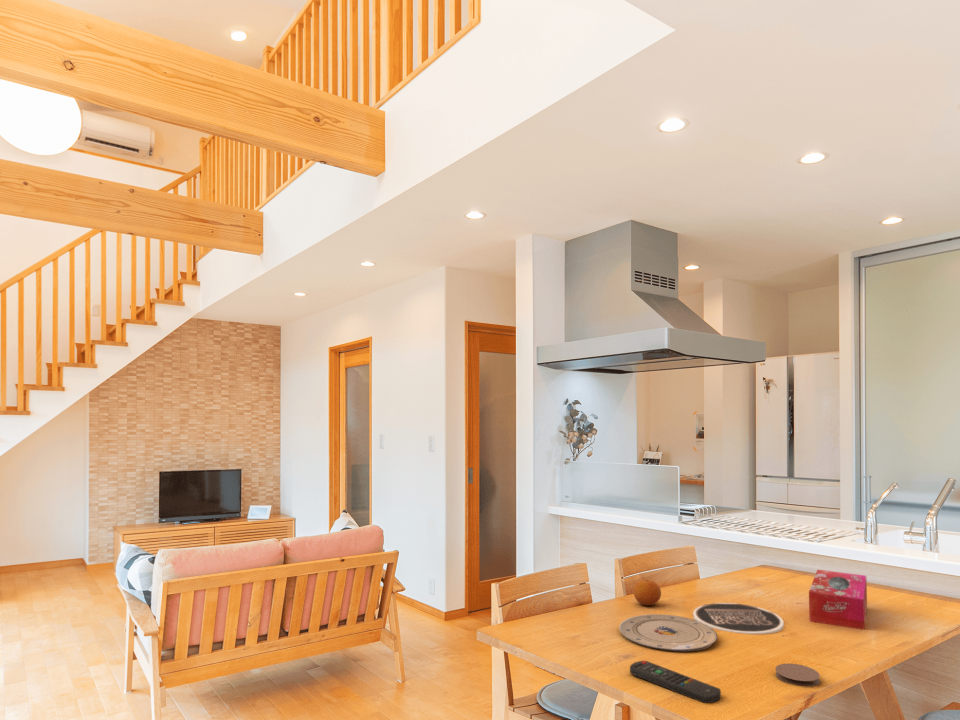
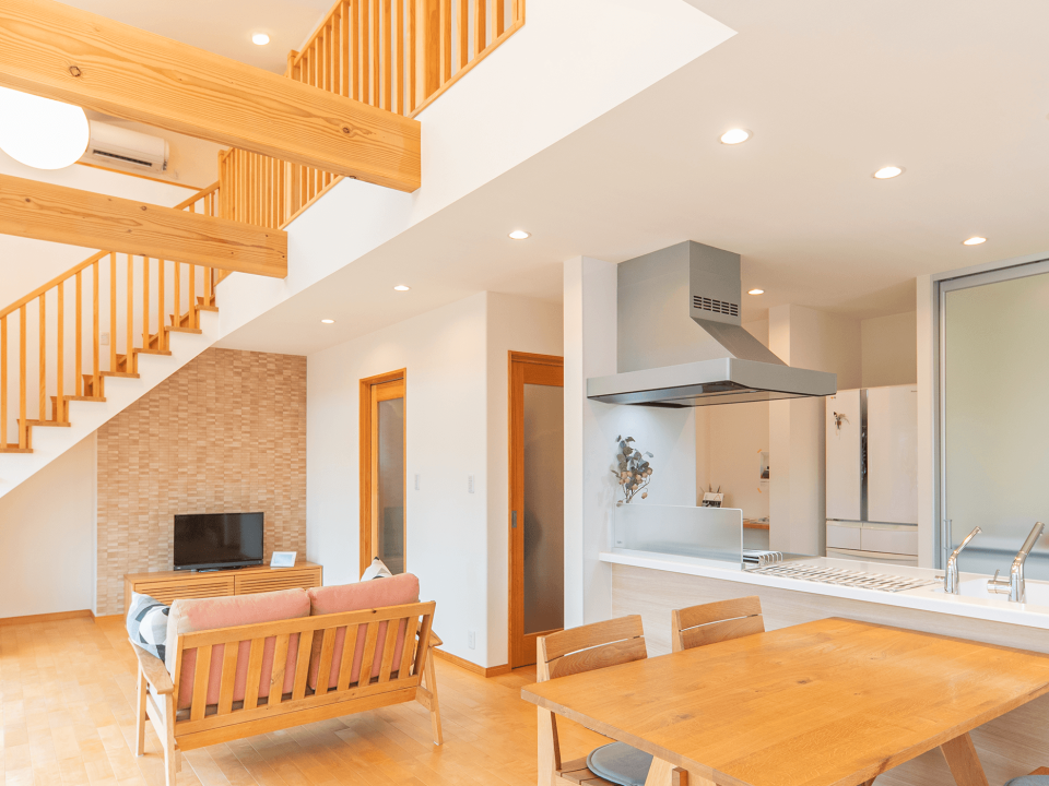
- remote control (673, 680)
- plate (737, 618)
- fruit (647, 592)
- plate (667, 633)
- coaster (797, 674)
- tissue box (839, 598)
